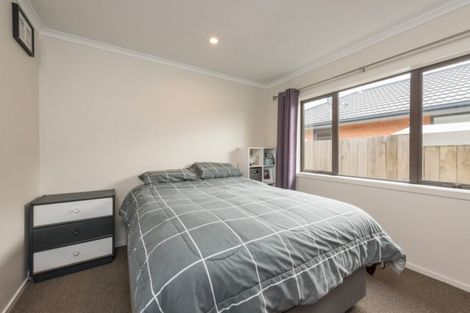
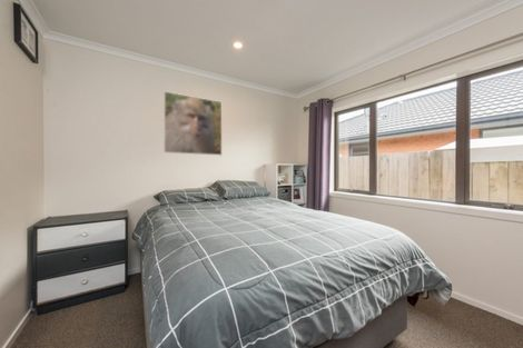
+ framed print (195, 126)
